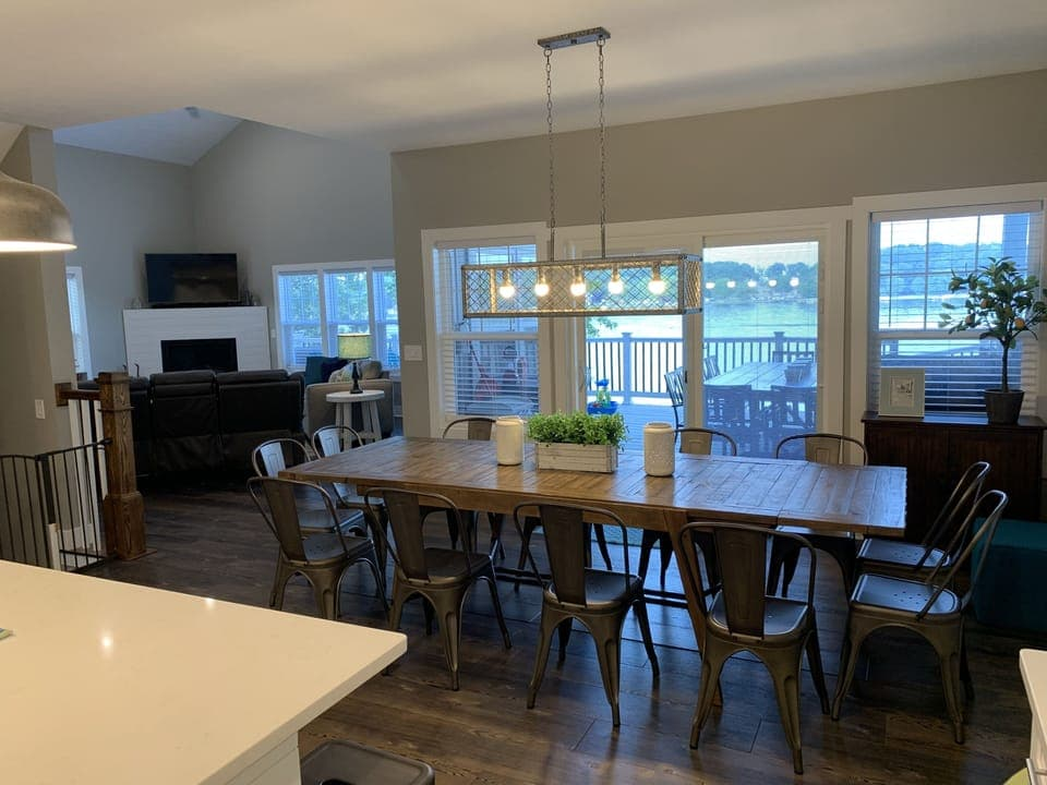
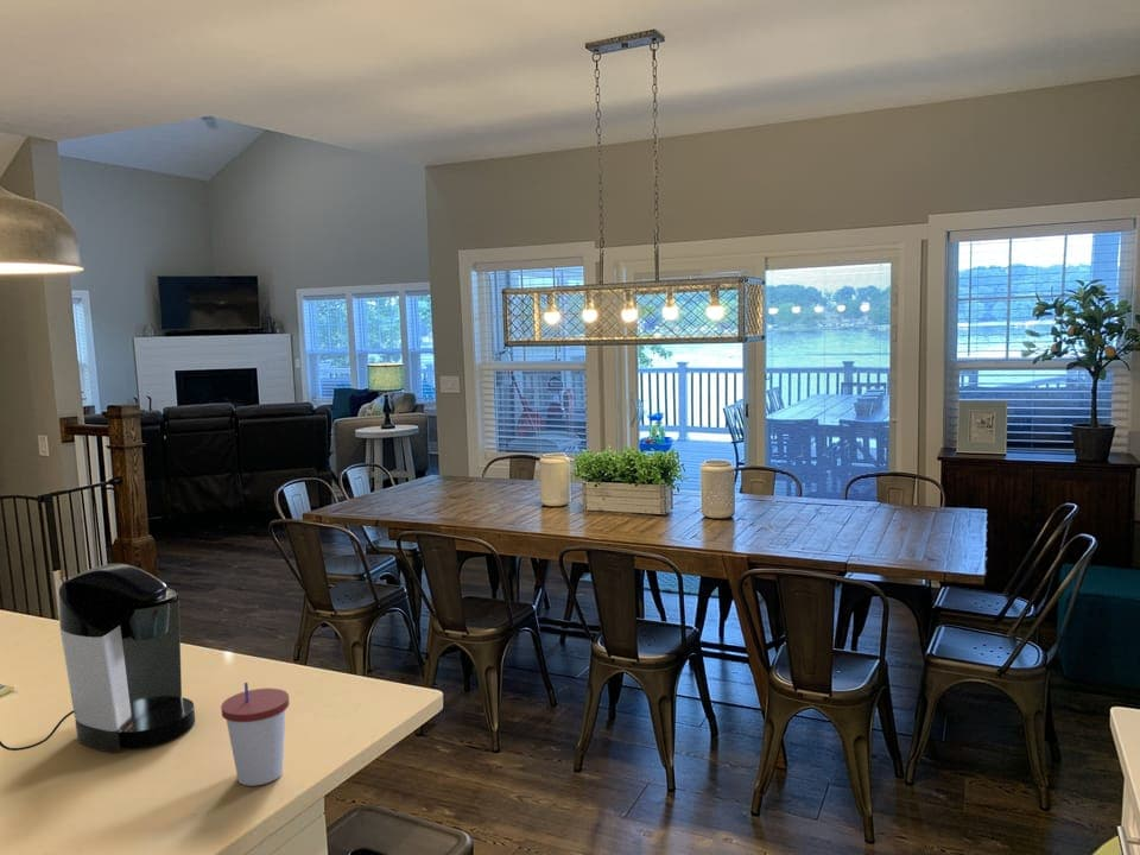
+ cup (256, 728)
+ coffee maker (100, 659)
